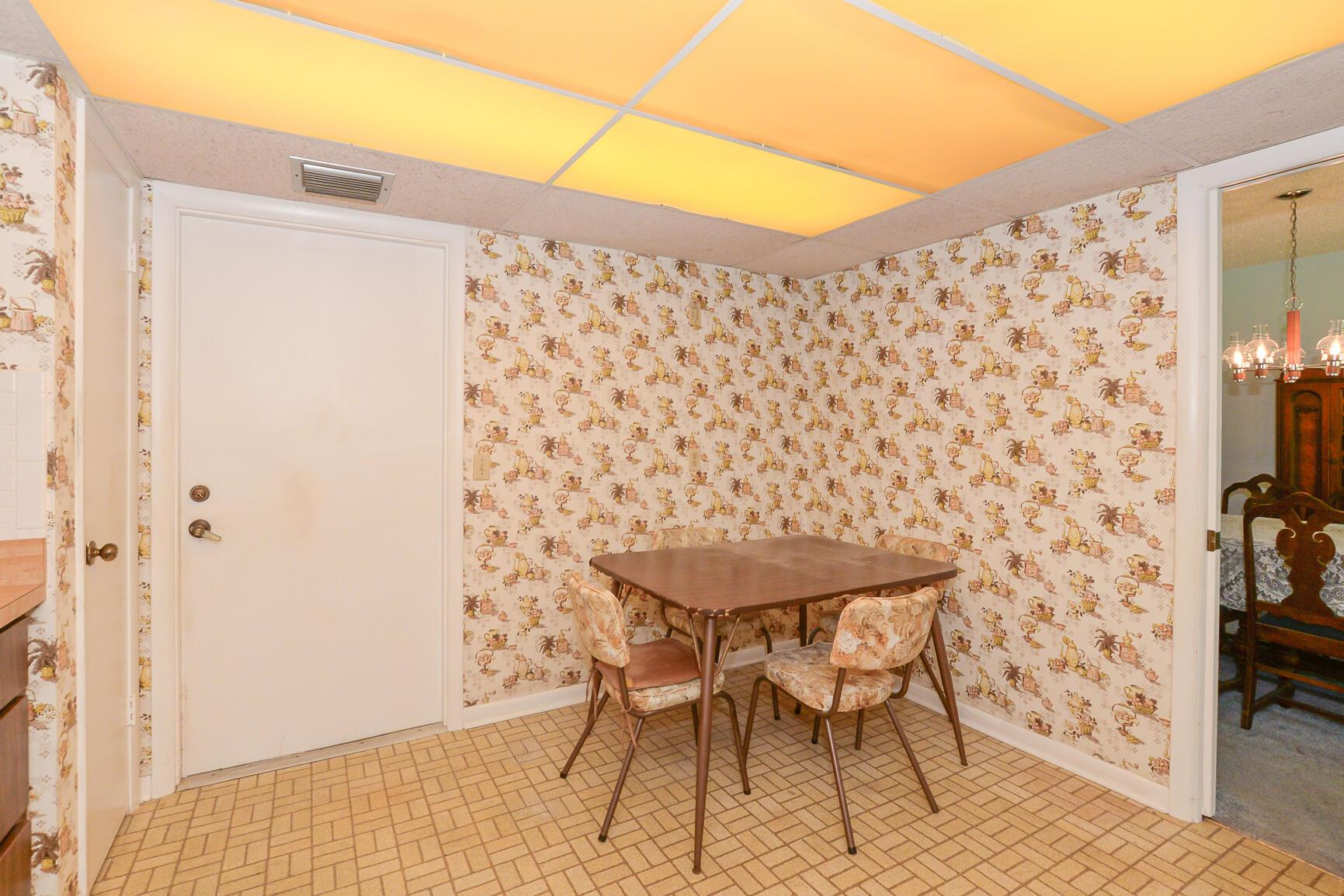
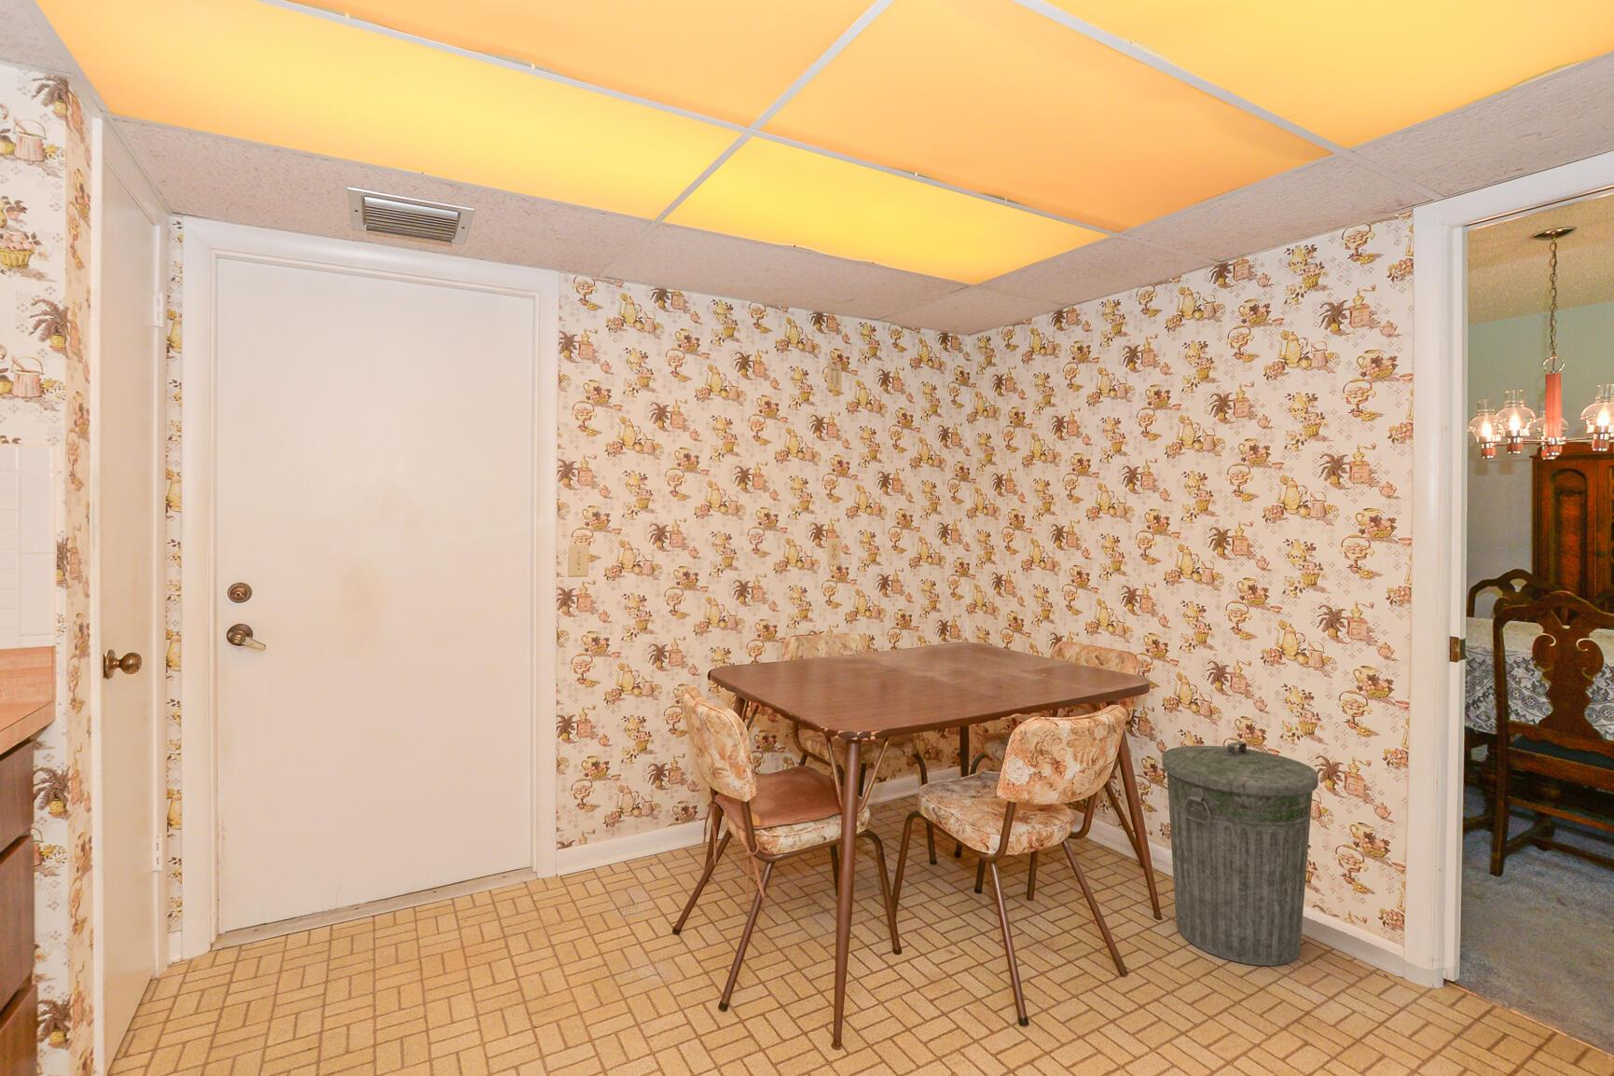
+ trash can (1237, 839)
